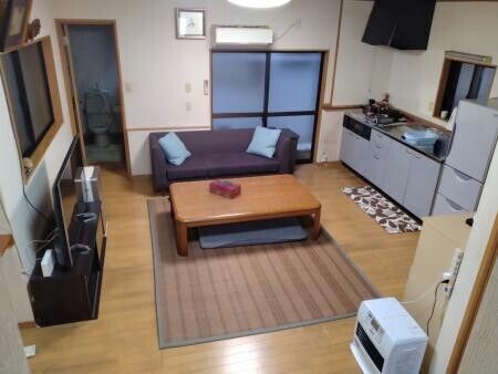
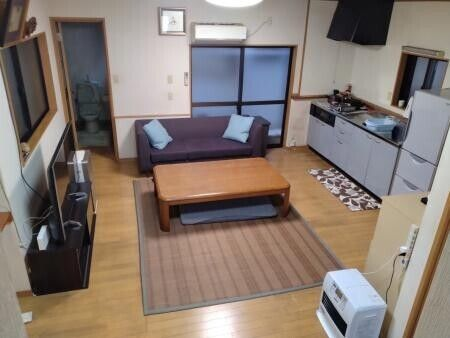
- tissue box (225, 188)
